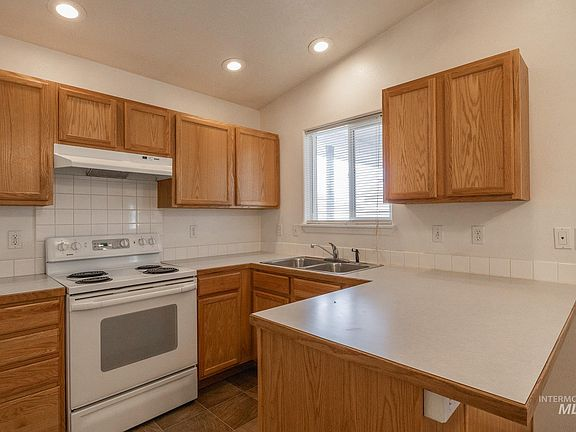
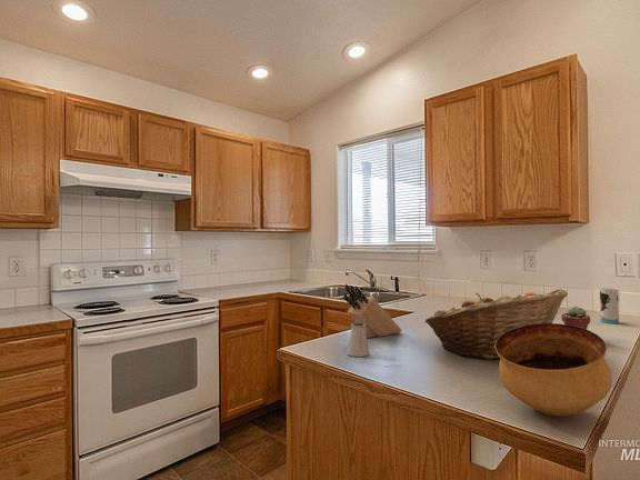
+ cup (609, 306)
+ bowl (549, 370)
+ potted succulent (576, 321)
+ fruit basket (496, 317)
+ knife block (371, 309)
+ saltshaker (358, 338)
